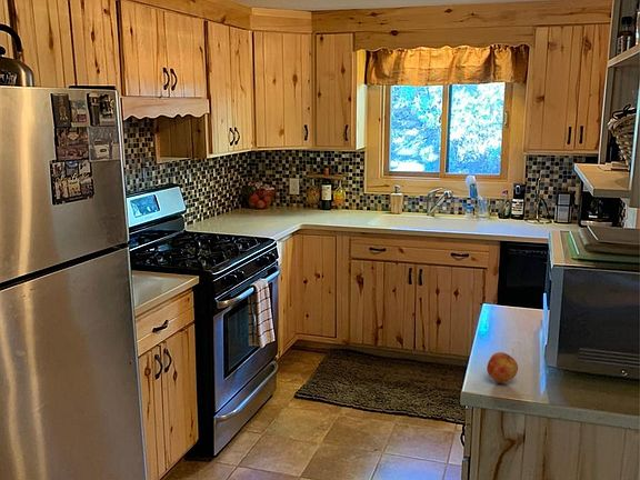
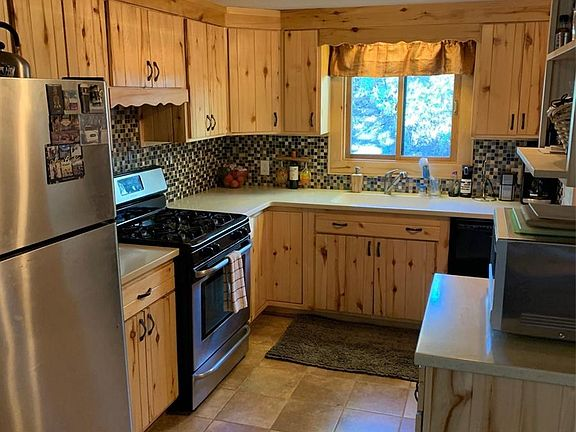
- apple (502, 367)
